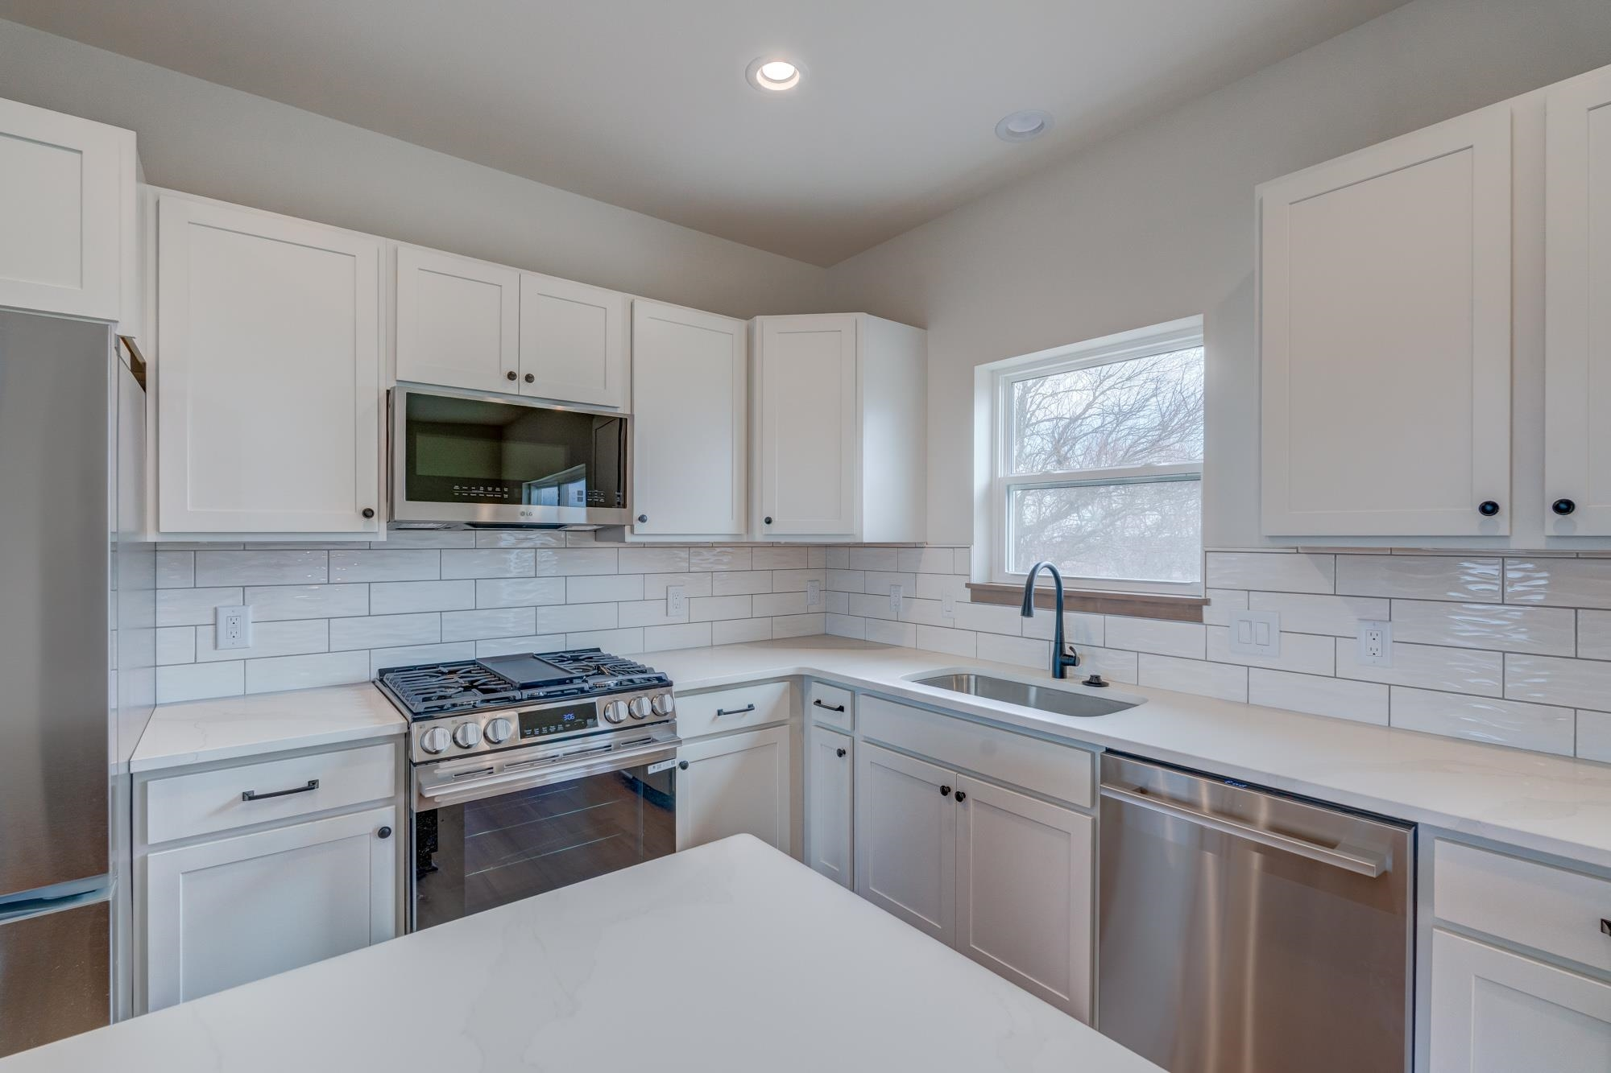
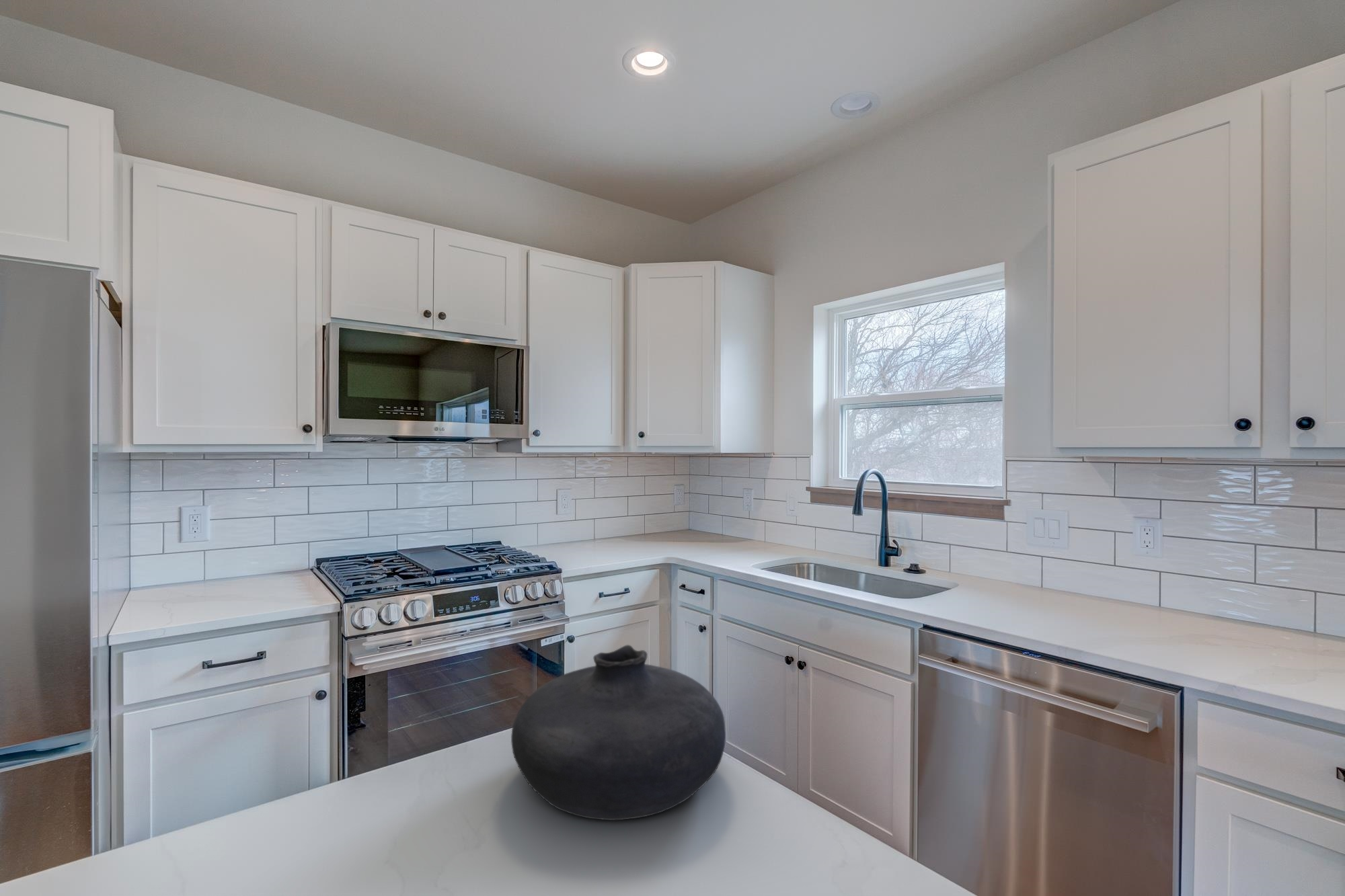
+ vase (619, 714)
